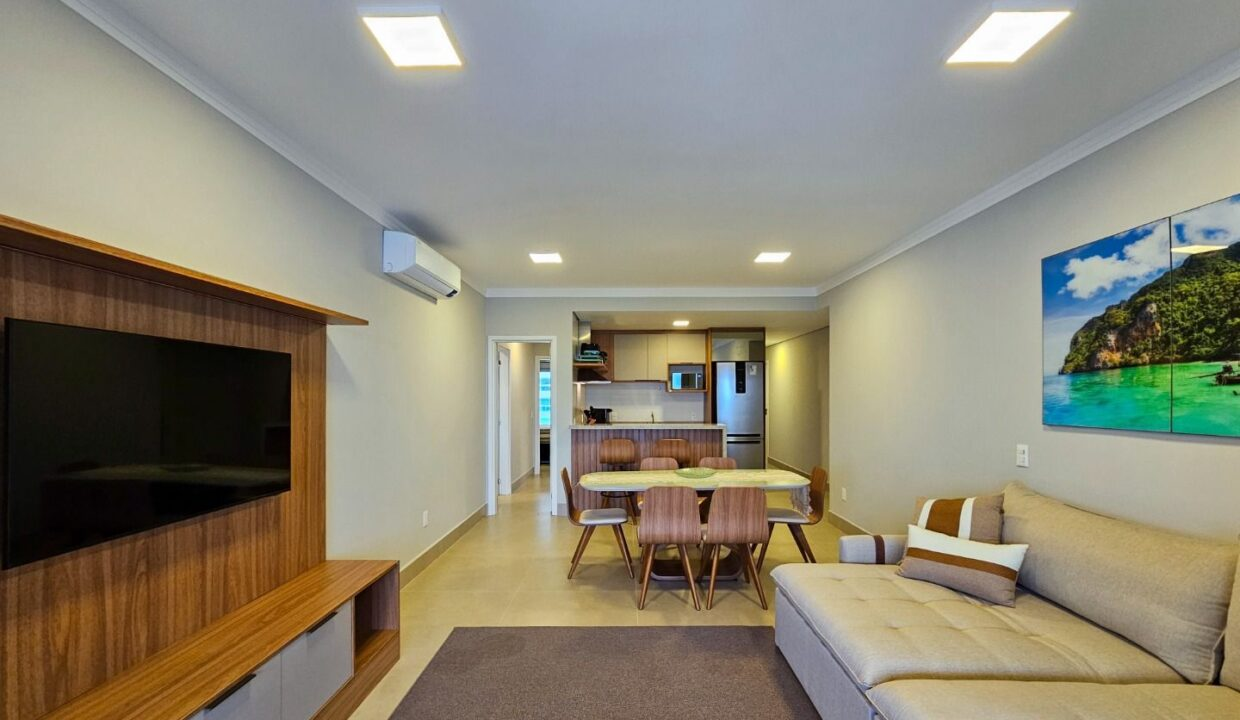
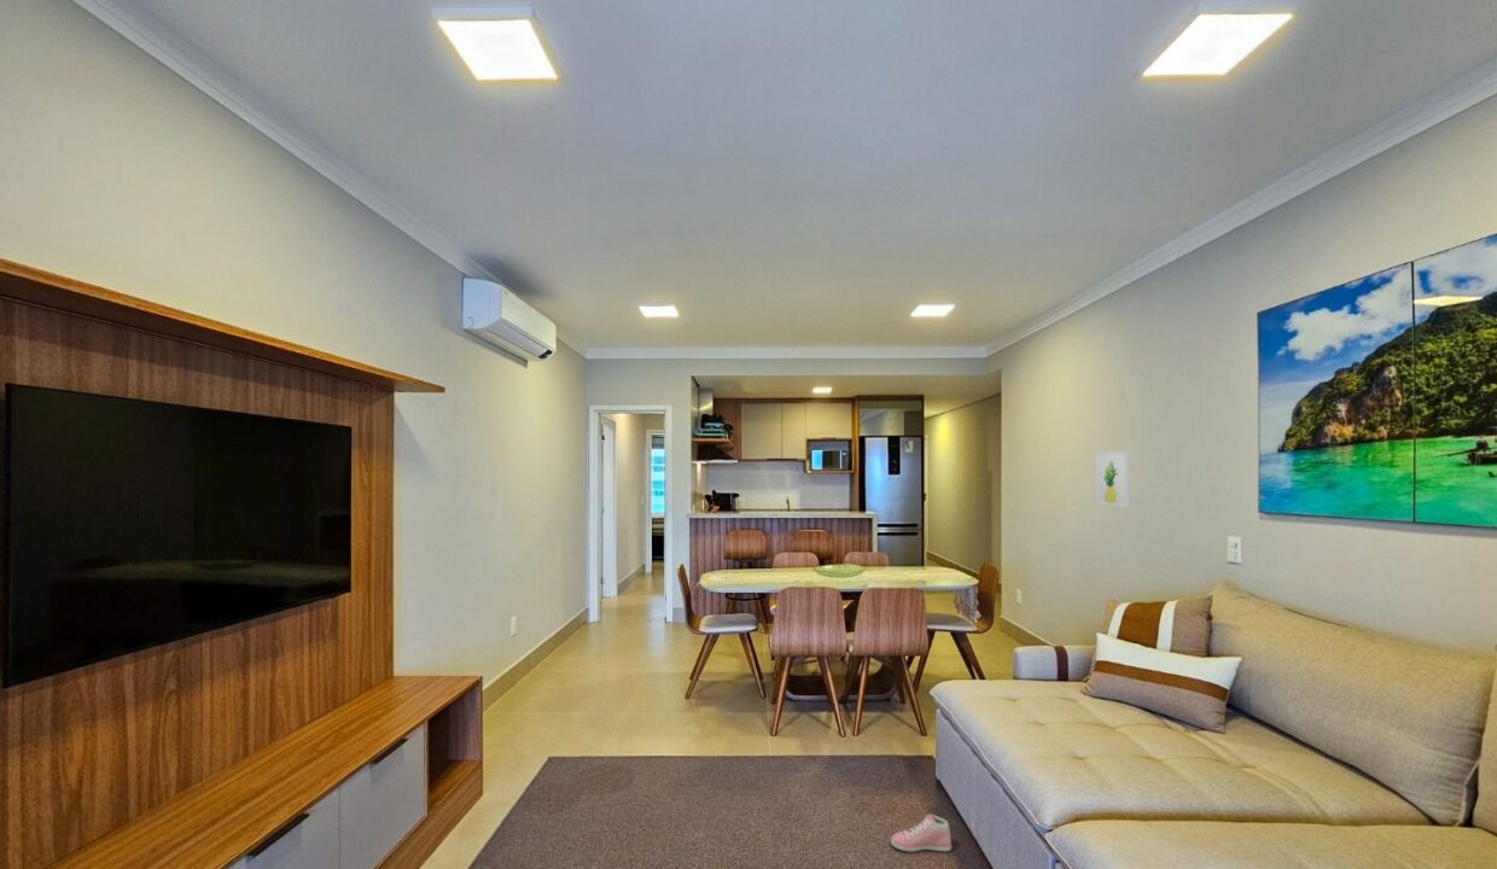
+ sneaker (920, 830)
+ wall art (1112, 478)
